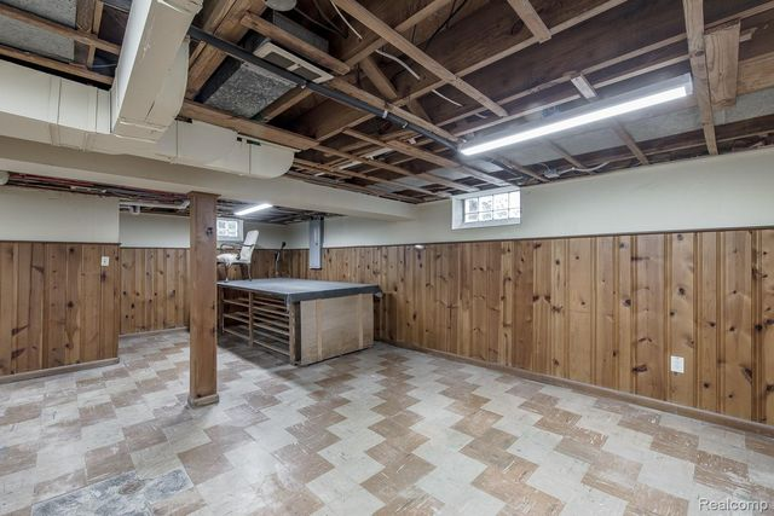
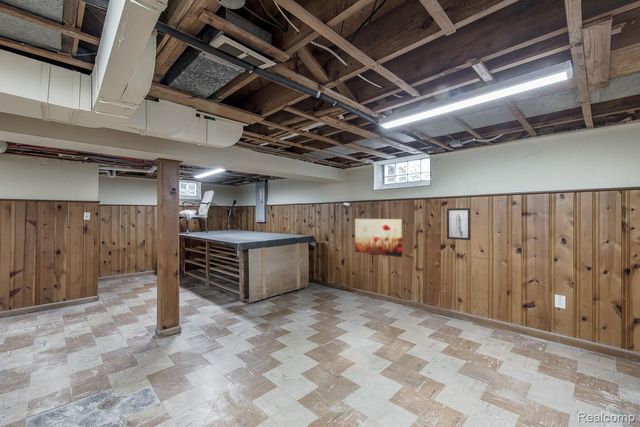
+ wall art (376, 236)
+ wall art (458, 223)
